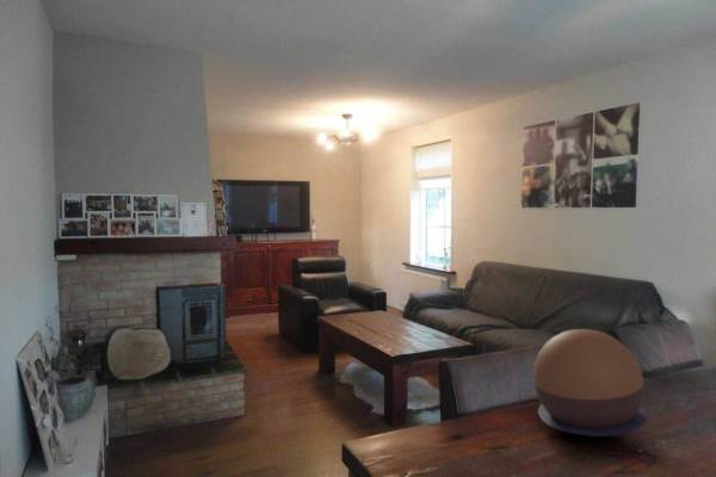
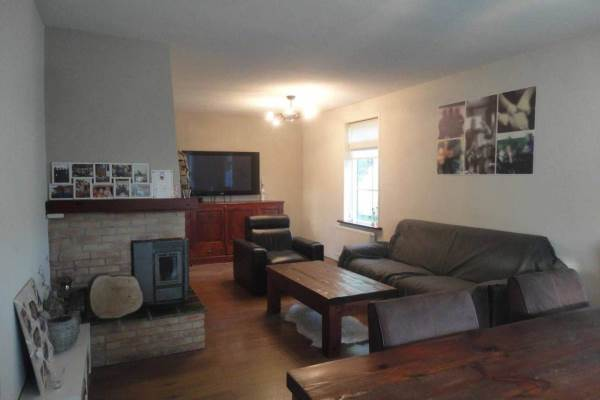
- decorative bowl (587, 379)
